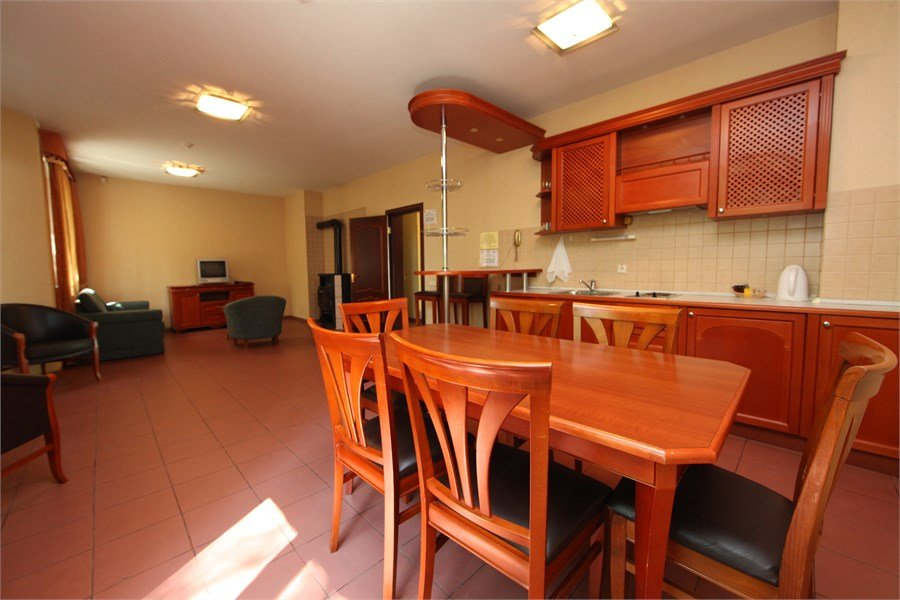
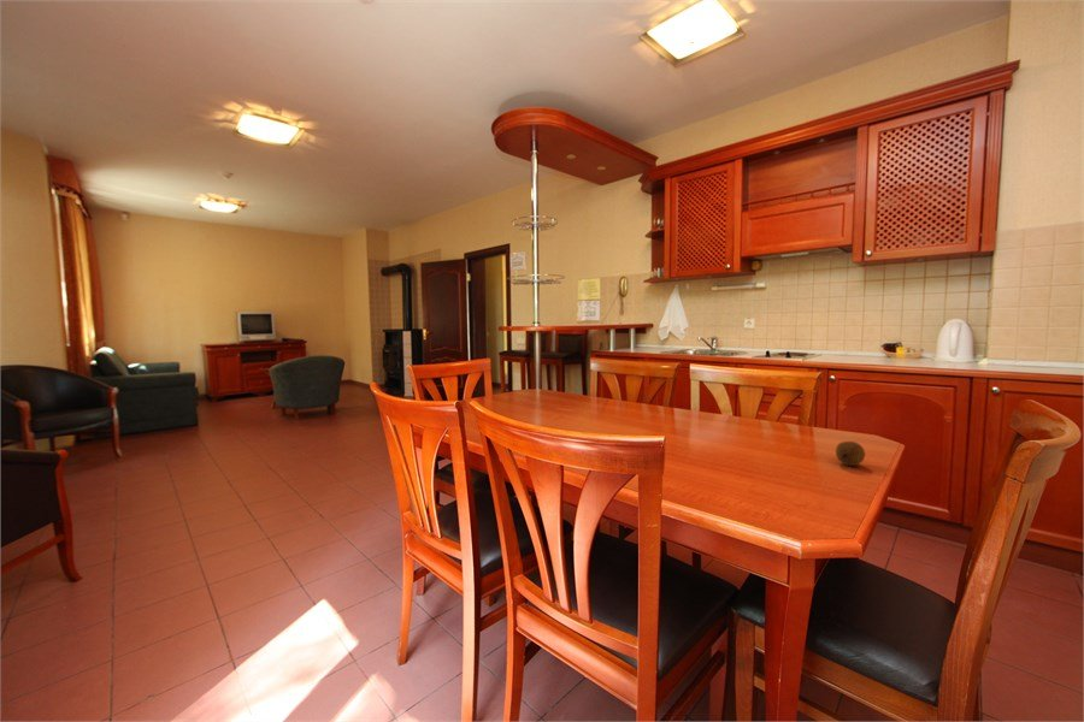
+ fruit (849, 452)
